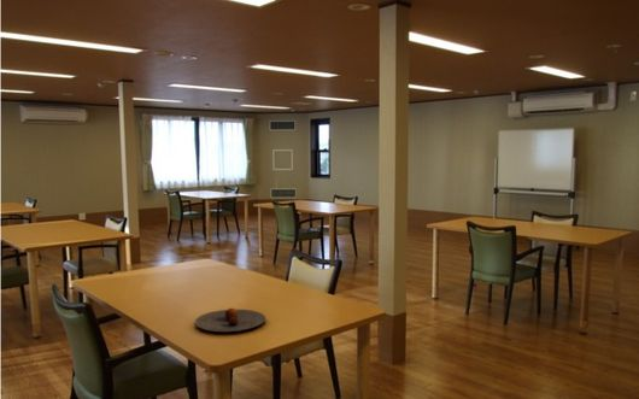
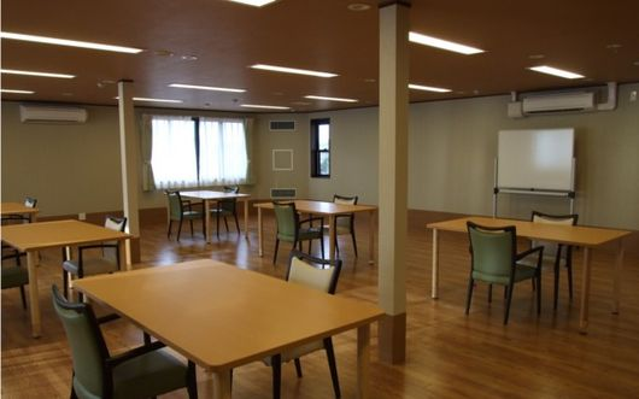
- plate (230, 316)
